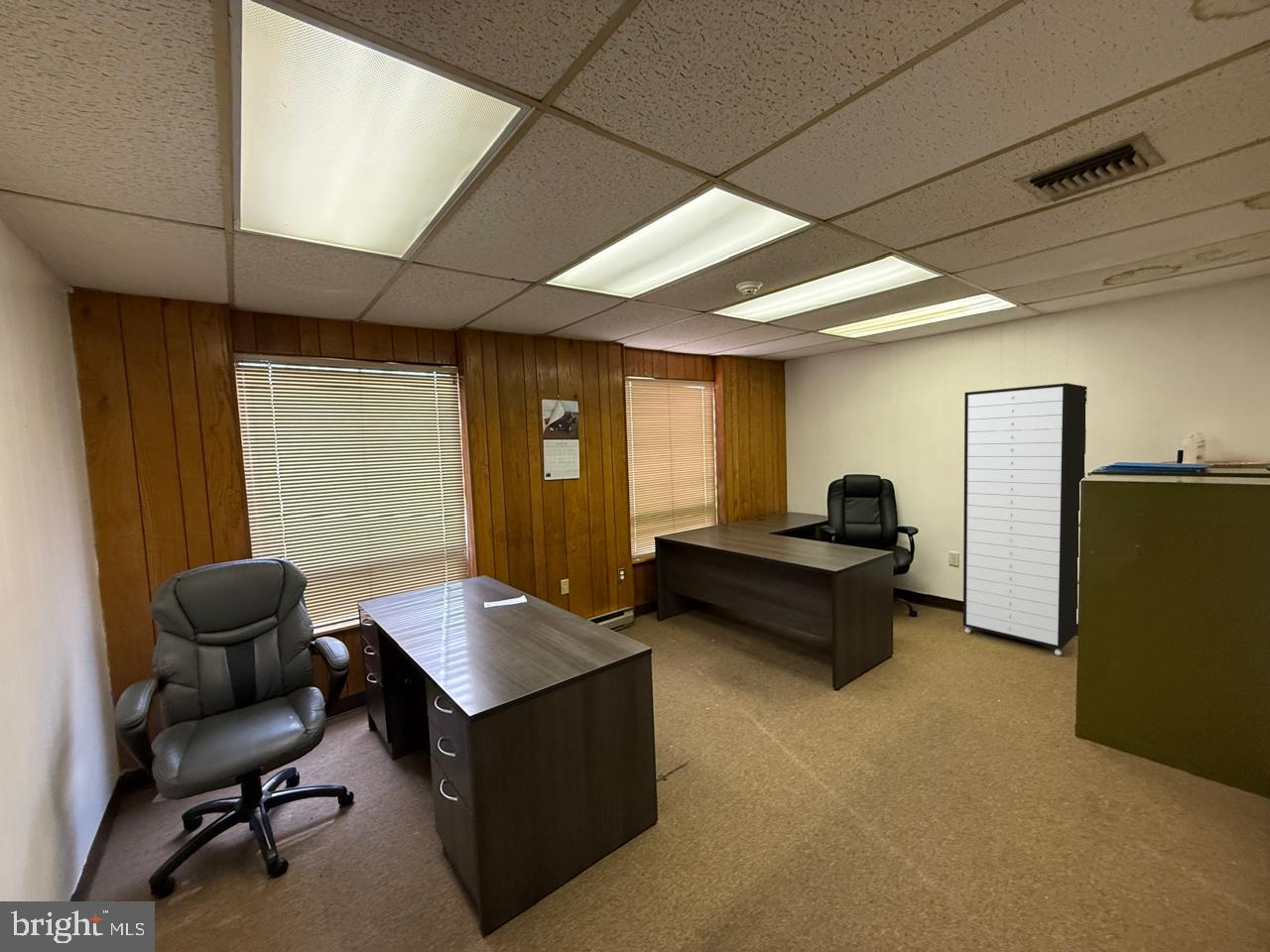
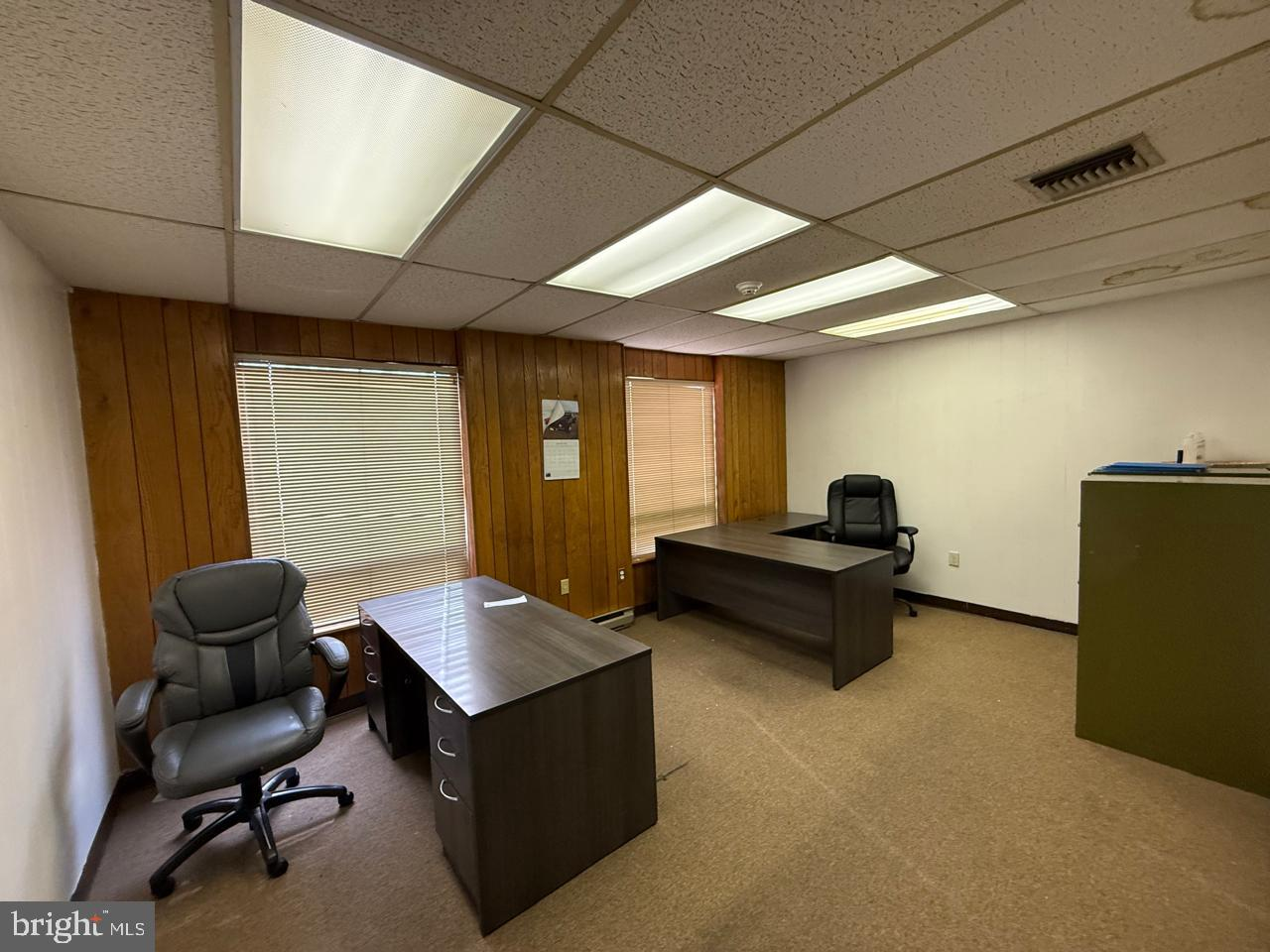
- storage cabinet (1022, 514)
